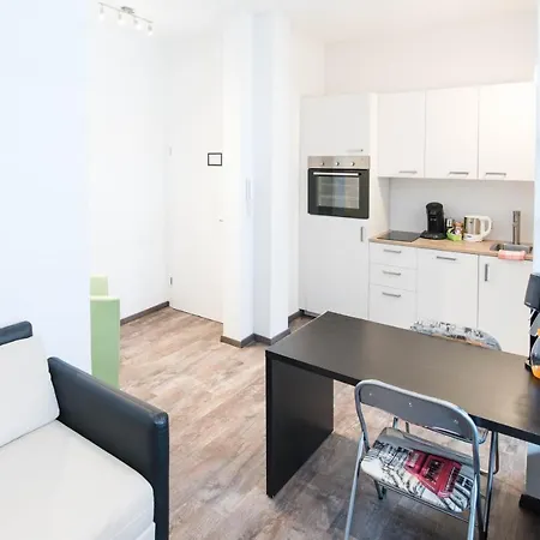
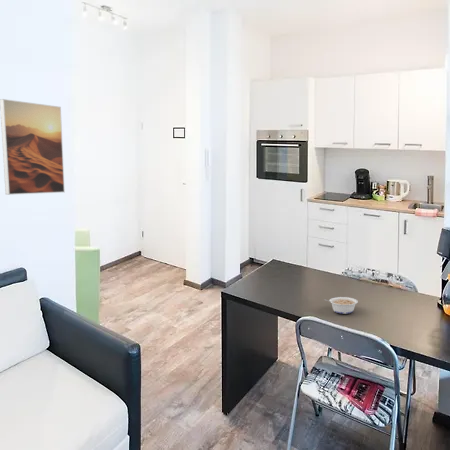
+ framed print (34, 148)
+ legume (342, 305)
